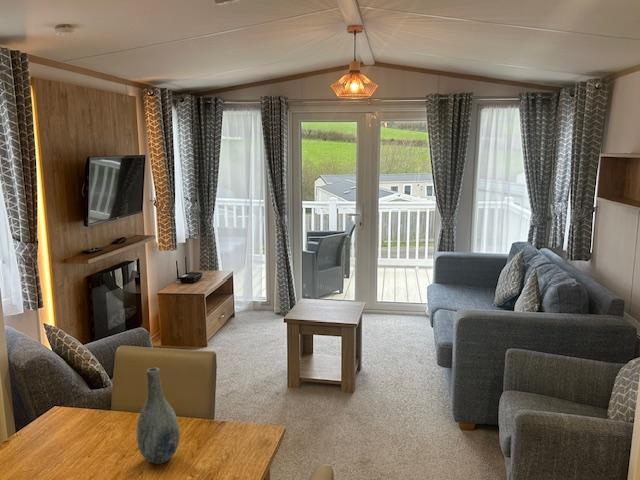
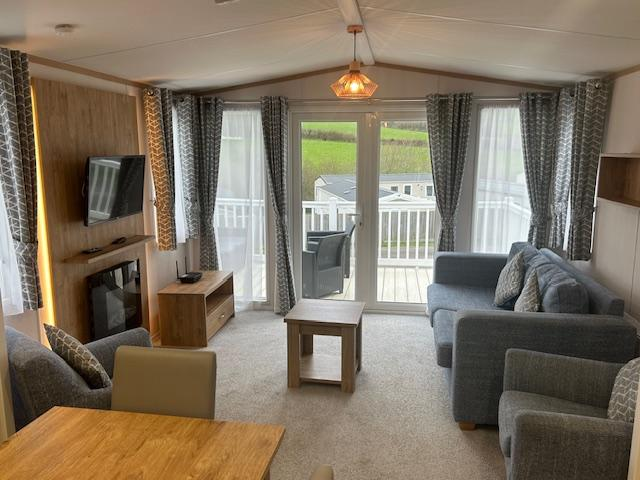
- vase (157, 414)
